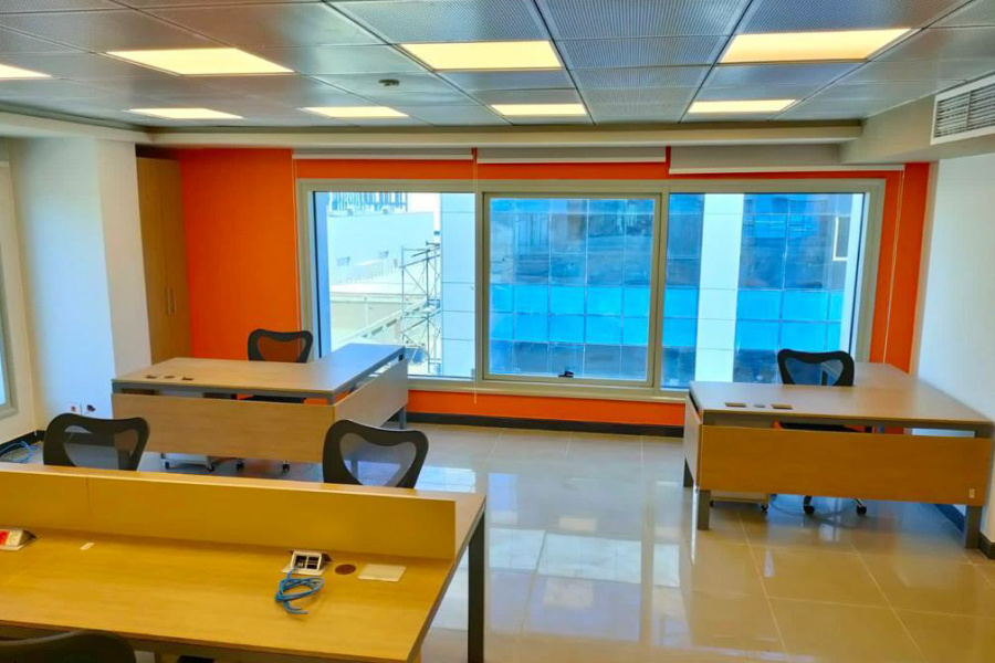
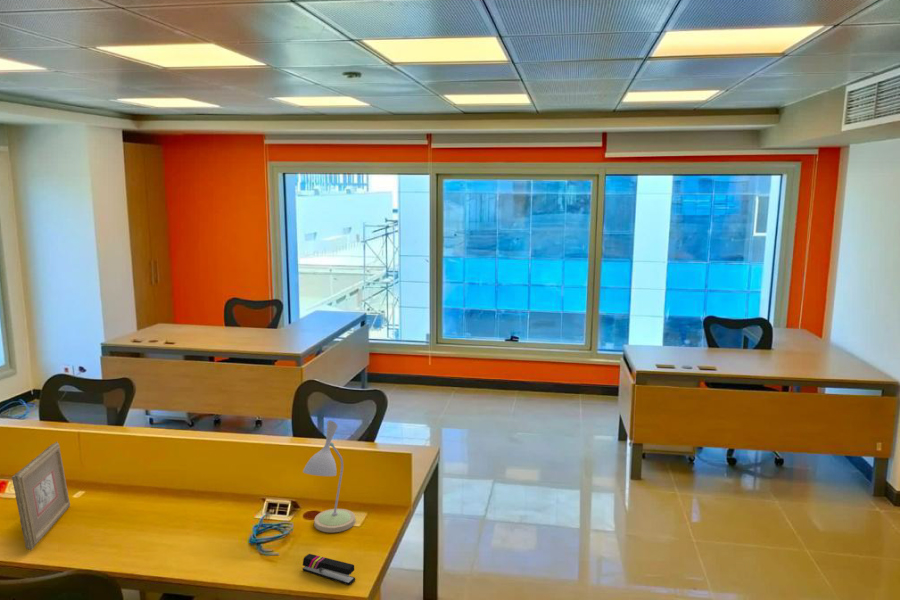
+ stapler (328, 567)
+ desk lamp (328, 475)
+ picture frame (43, 492)
